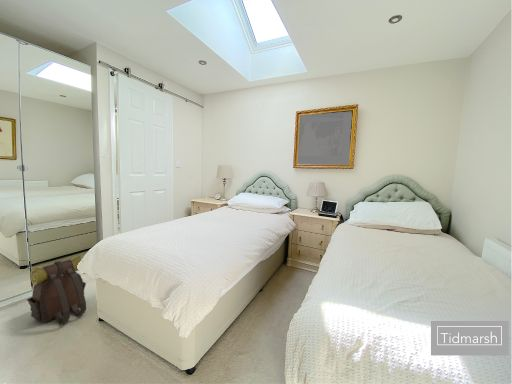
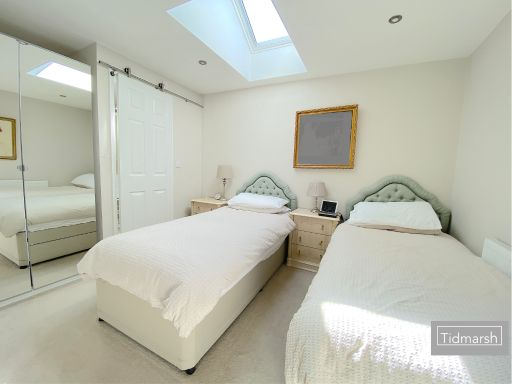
- backpack (62, 288)
